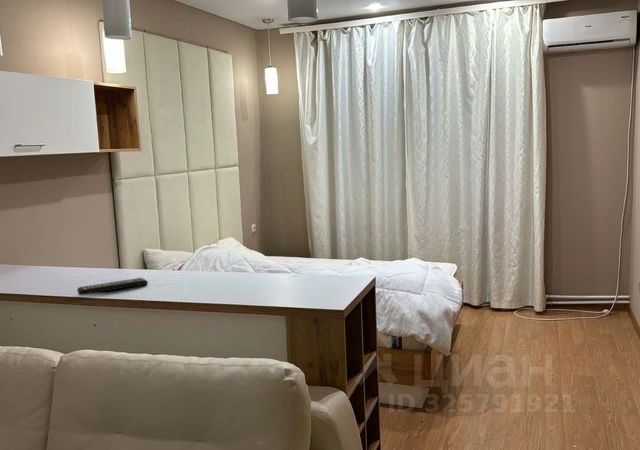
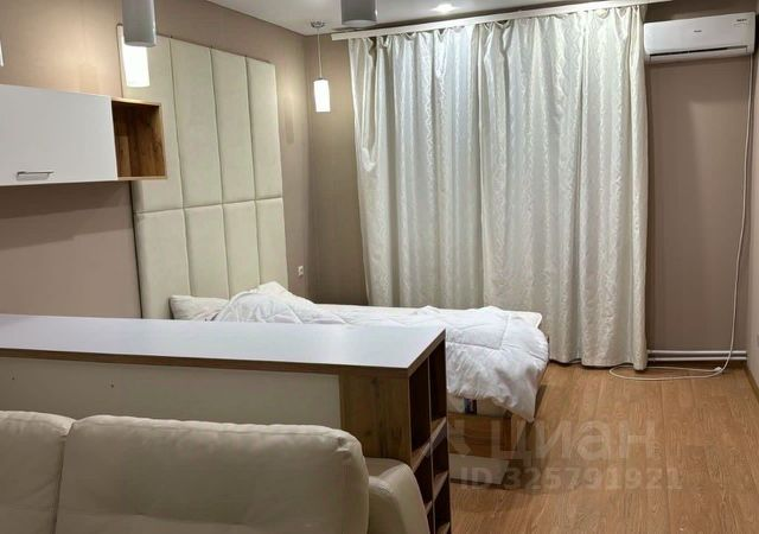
- remote control (113, 286)
